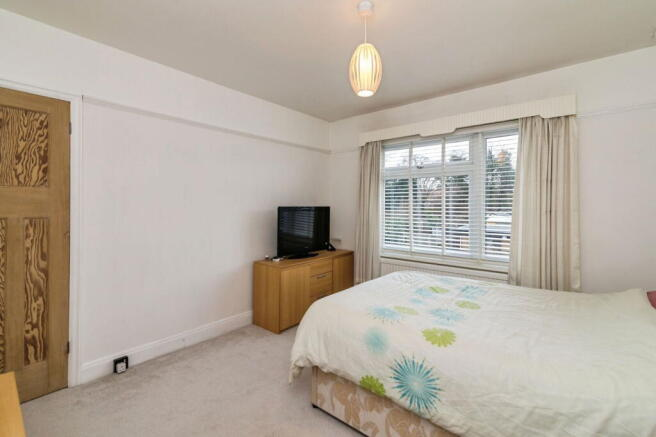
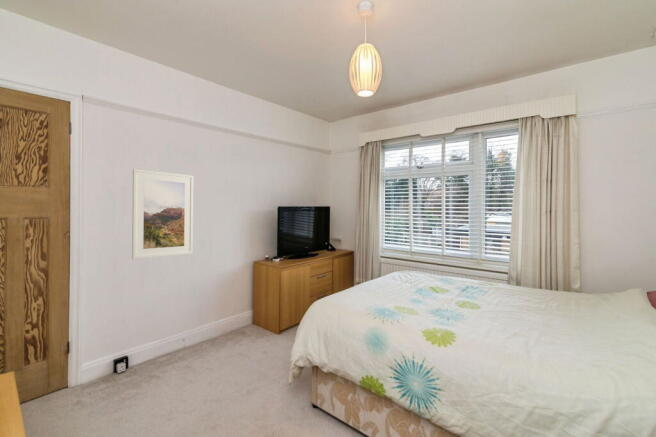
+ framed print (164, 214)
